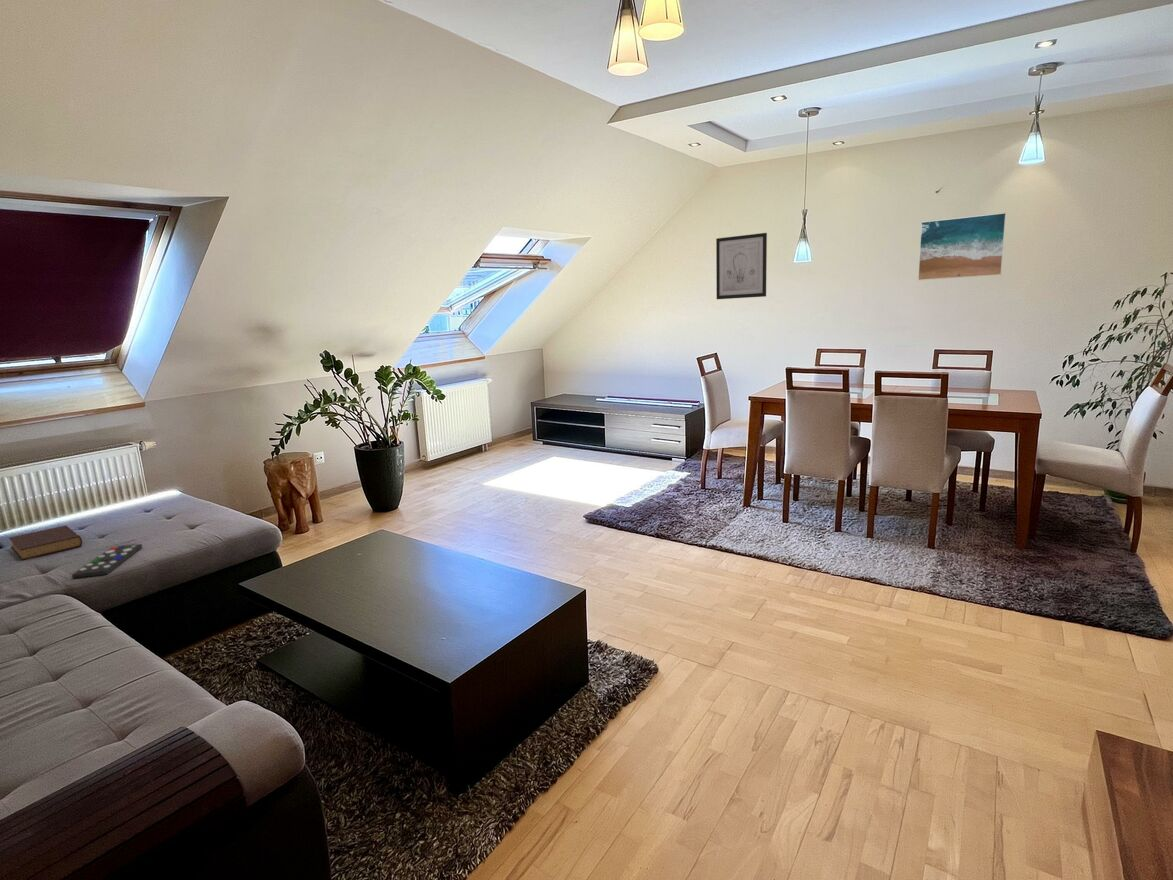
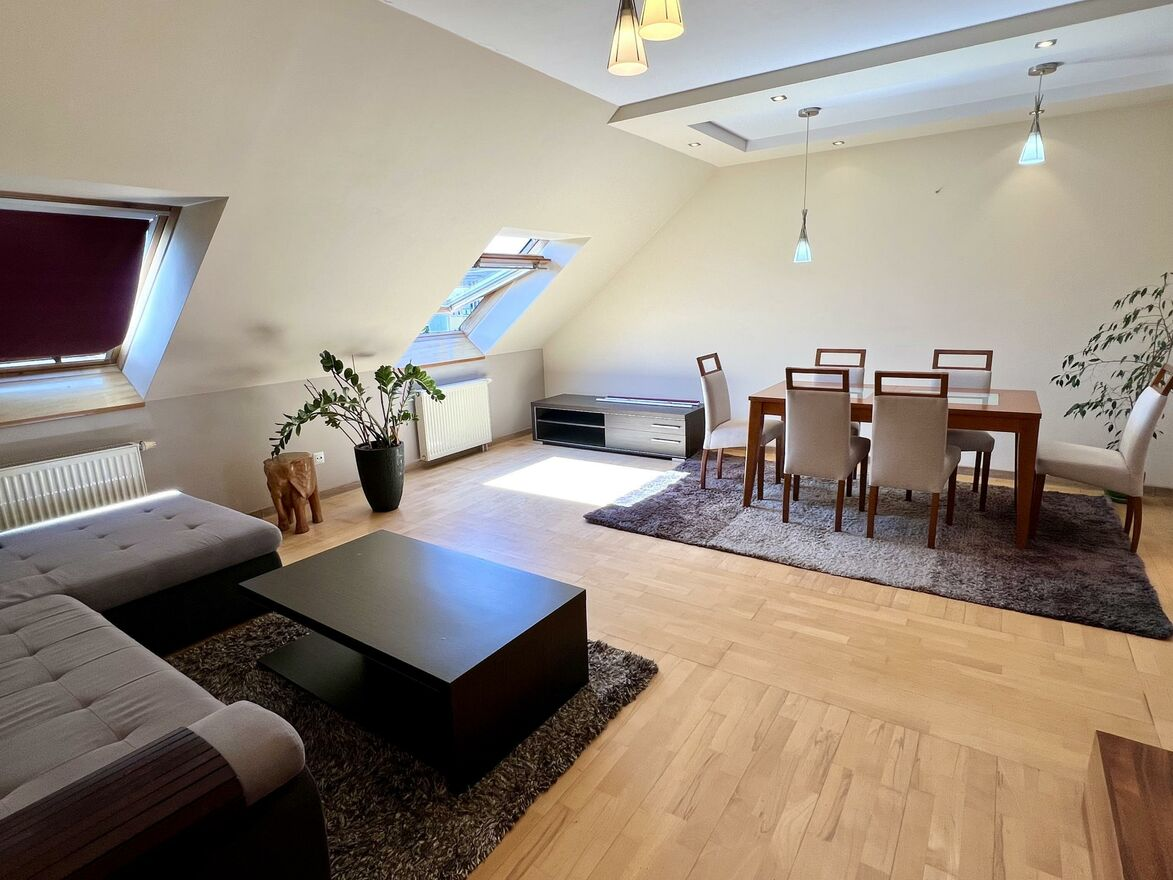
- remote control (109, 559)
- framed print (960, 247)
- book (45, 541)
- wall art (740, 267)
